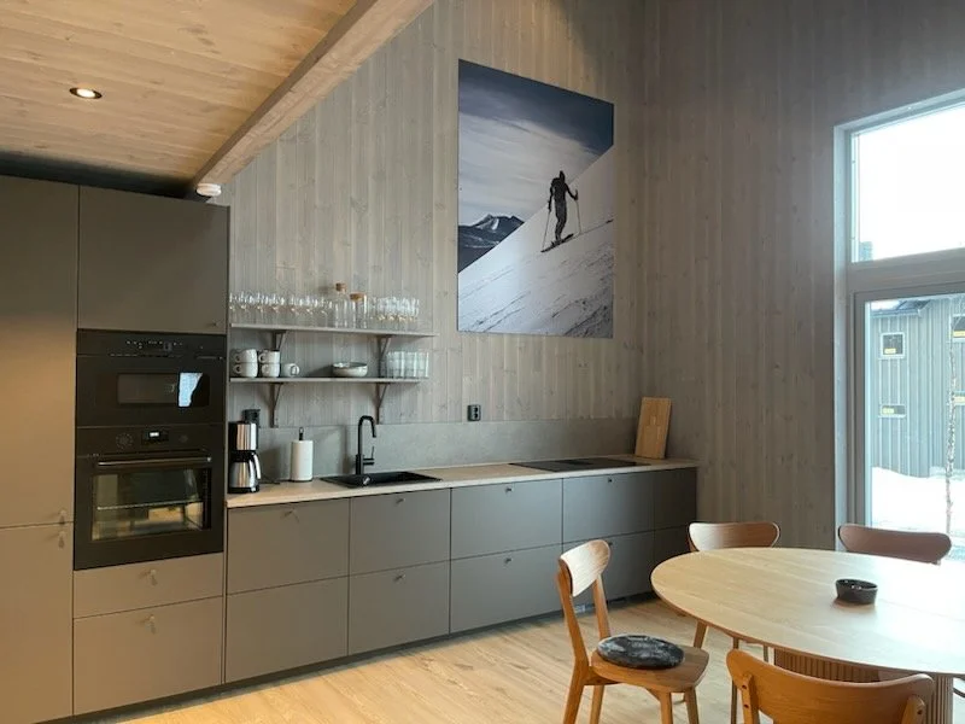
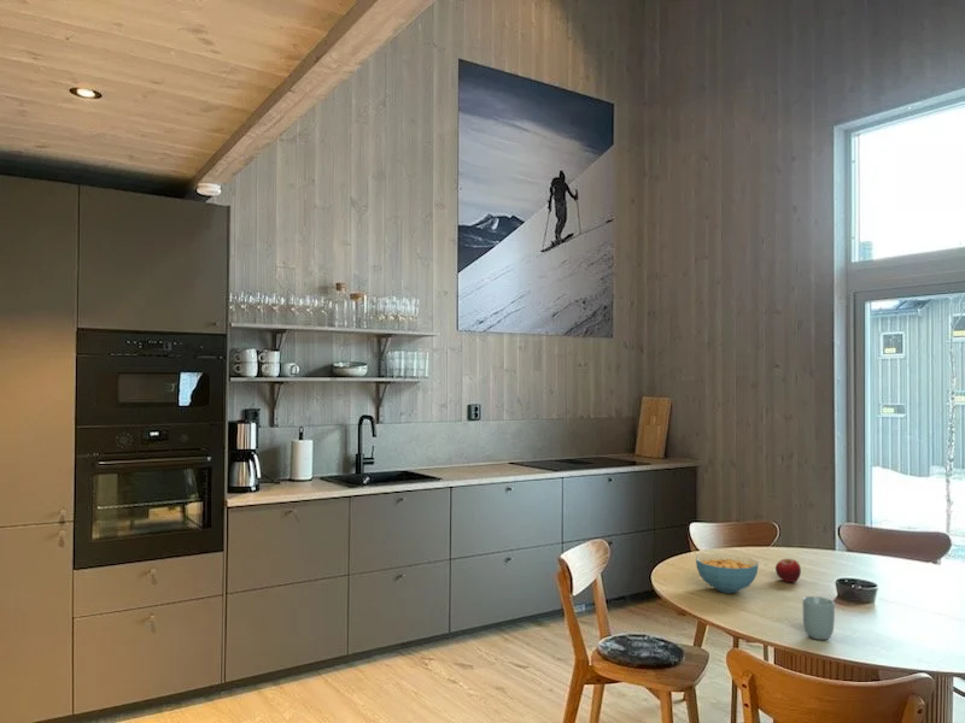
+ fruit (788, 570)
+ cereal bowl (726, 575)
+ cup (818, 618)
